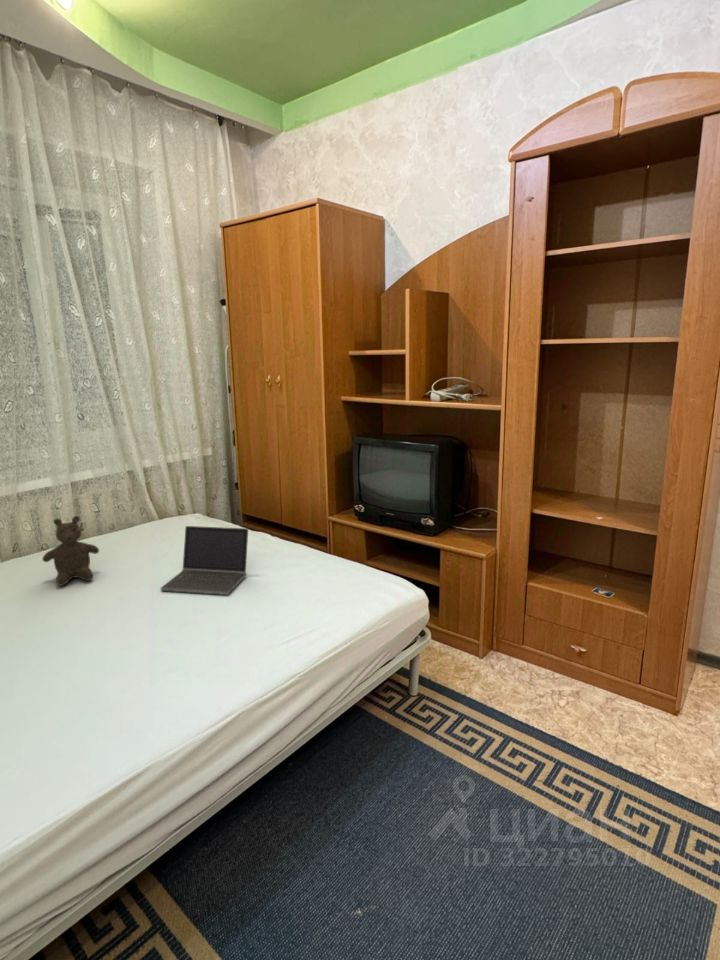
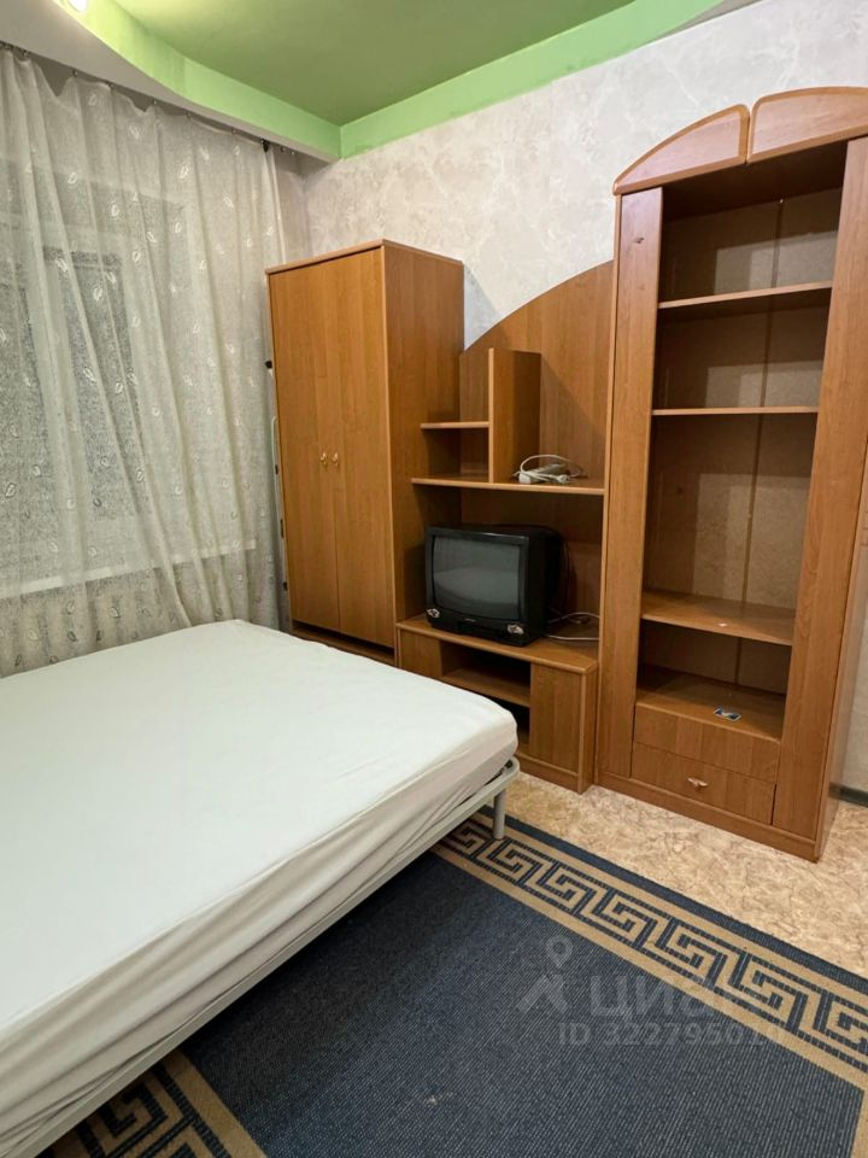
- laptop computer (205, 558)
- teddy bear (70, 549)
